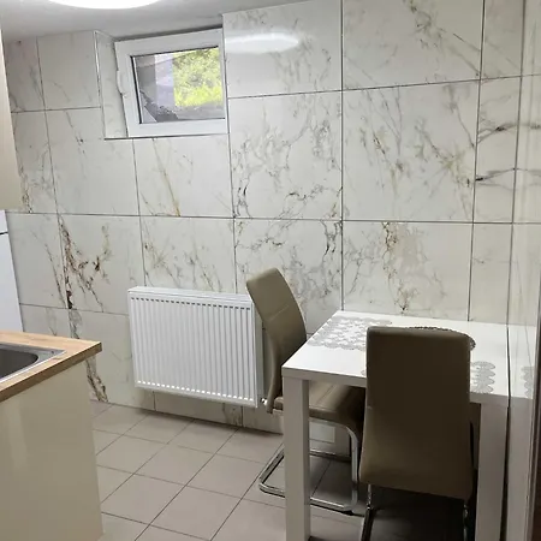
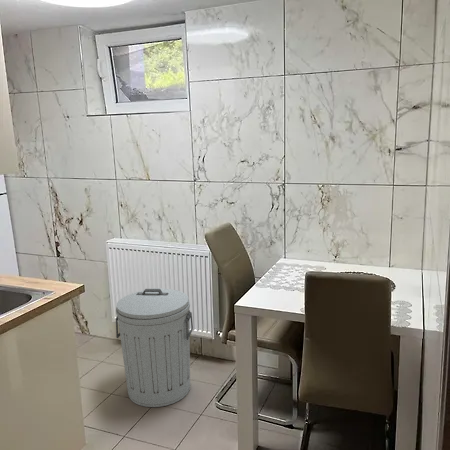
+ trash can (155, 340)
